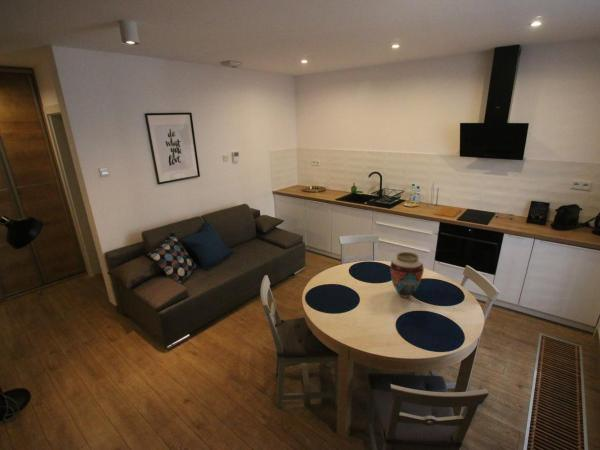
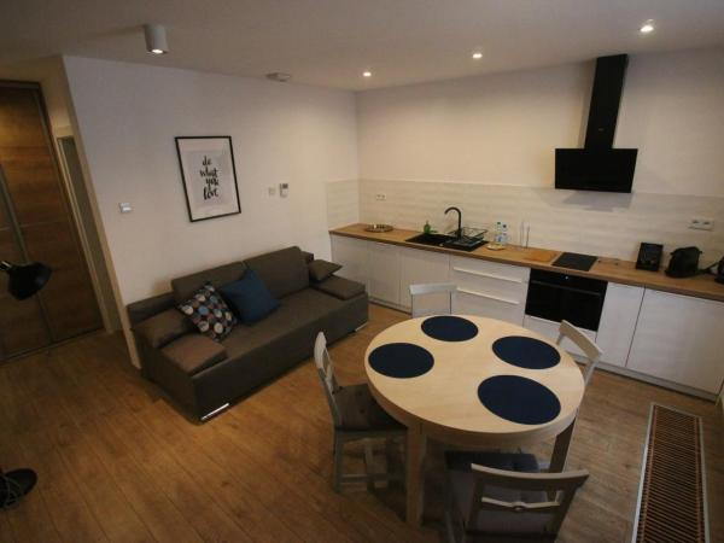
- vase (406, 275)
